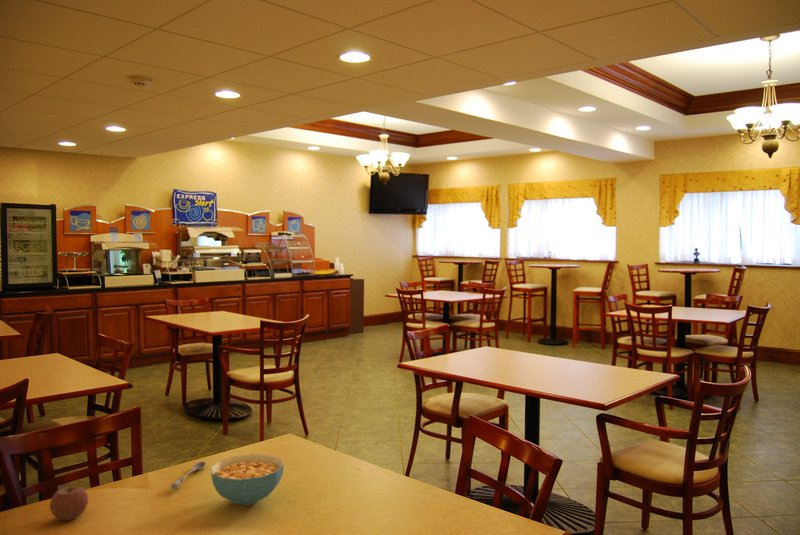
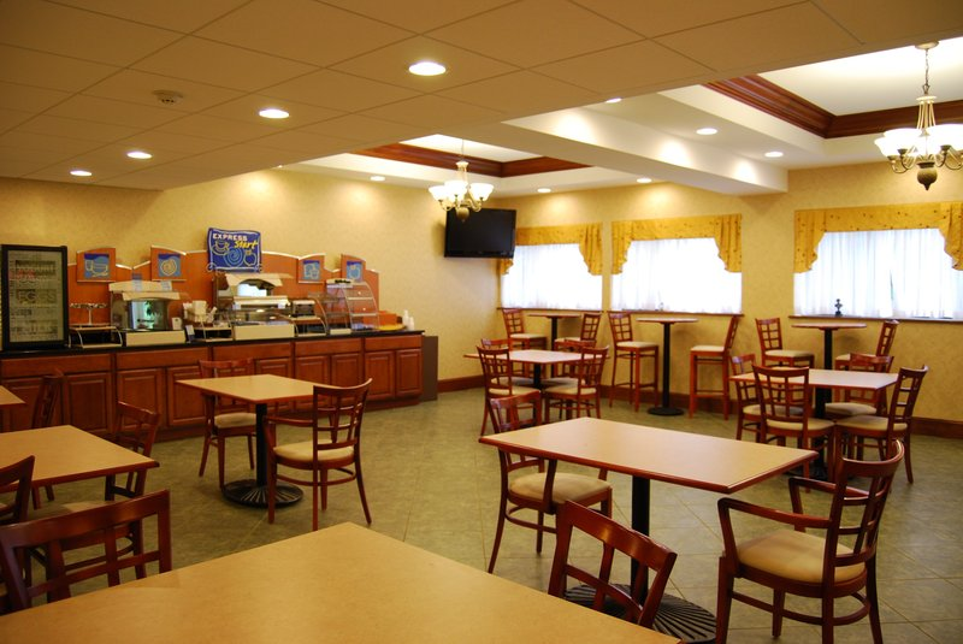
- cereal bowl (247, 483)
- soupspoon (188, 473)
- apple (69, 501)
